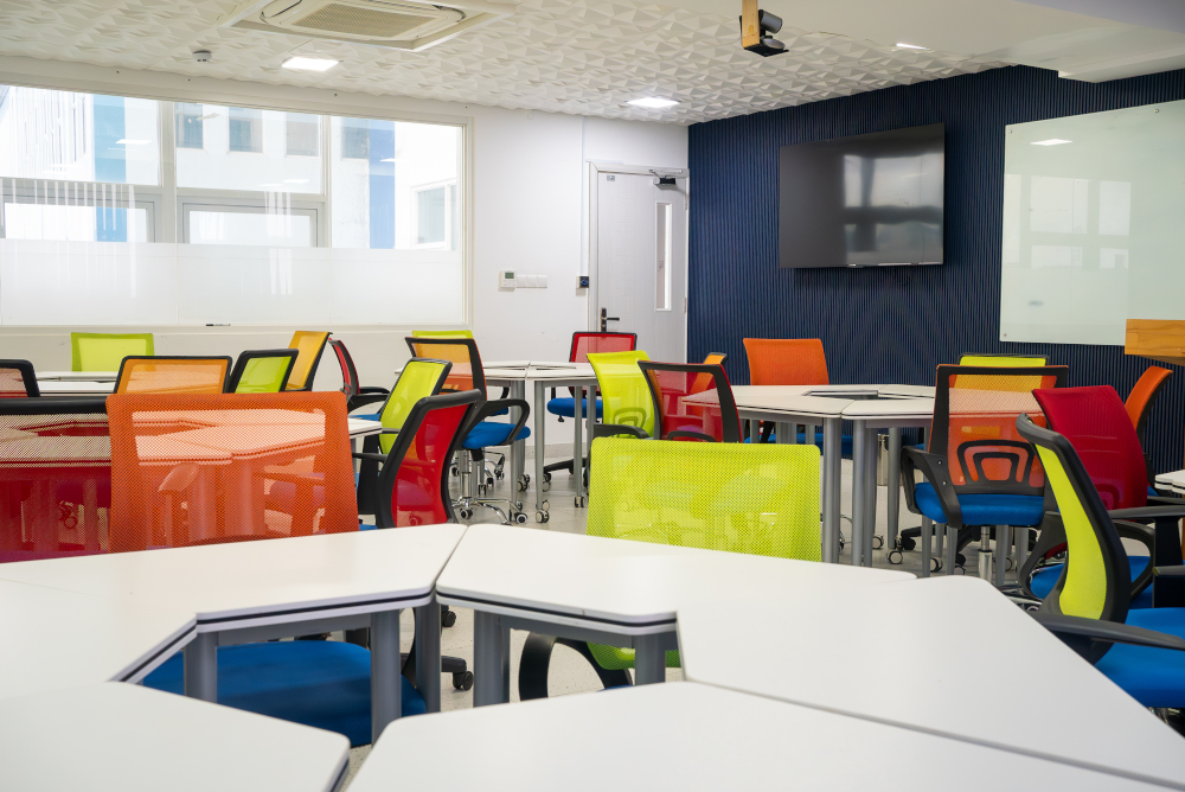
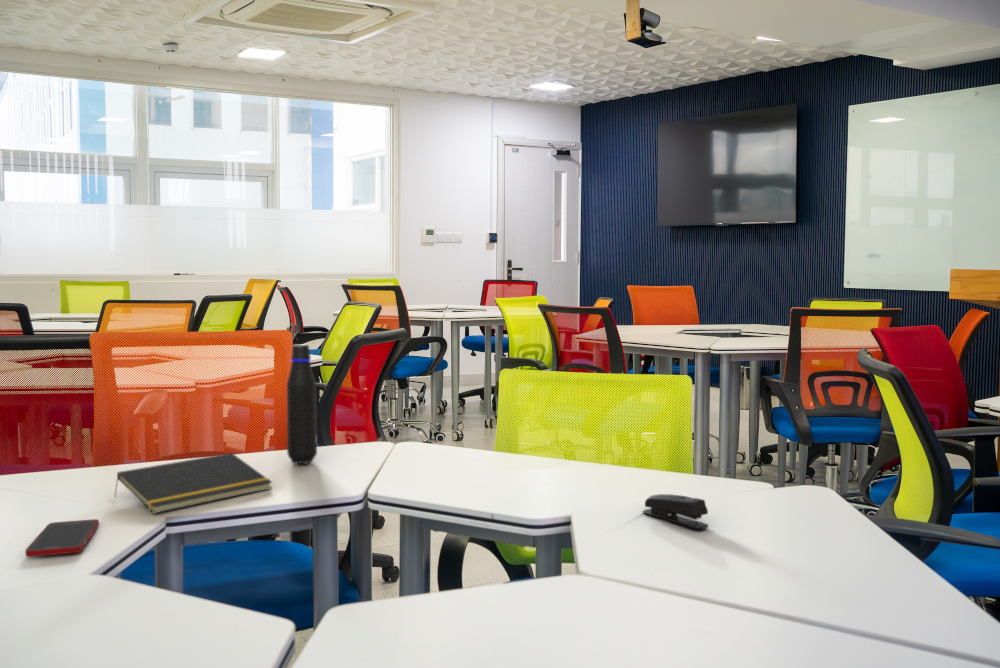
+ cell phone (64, 537)
+ notepad (196, 480)
+ stapler (674, 506)
+ water bottle (301, 404)
